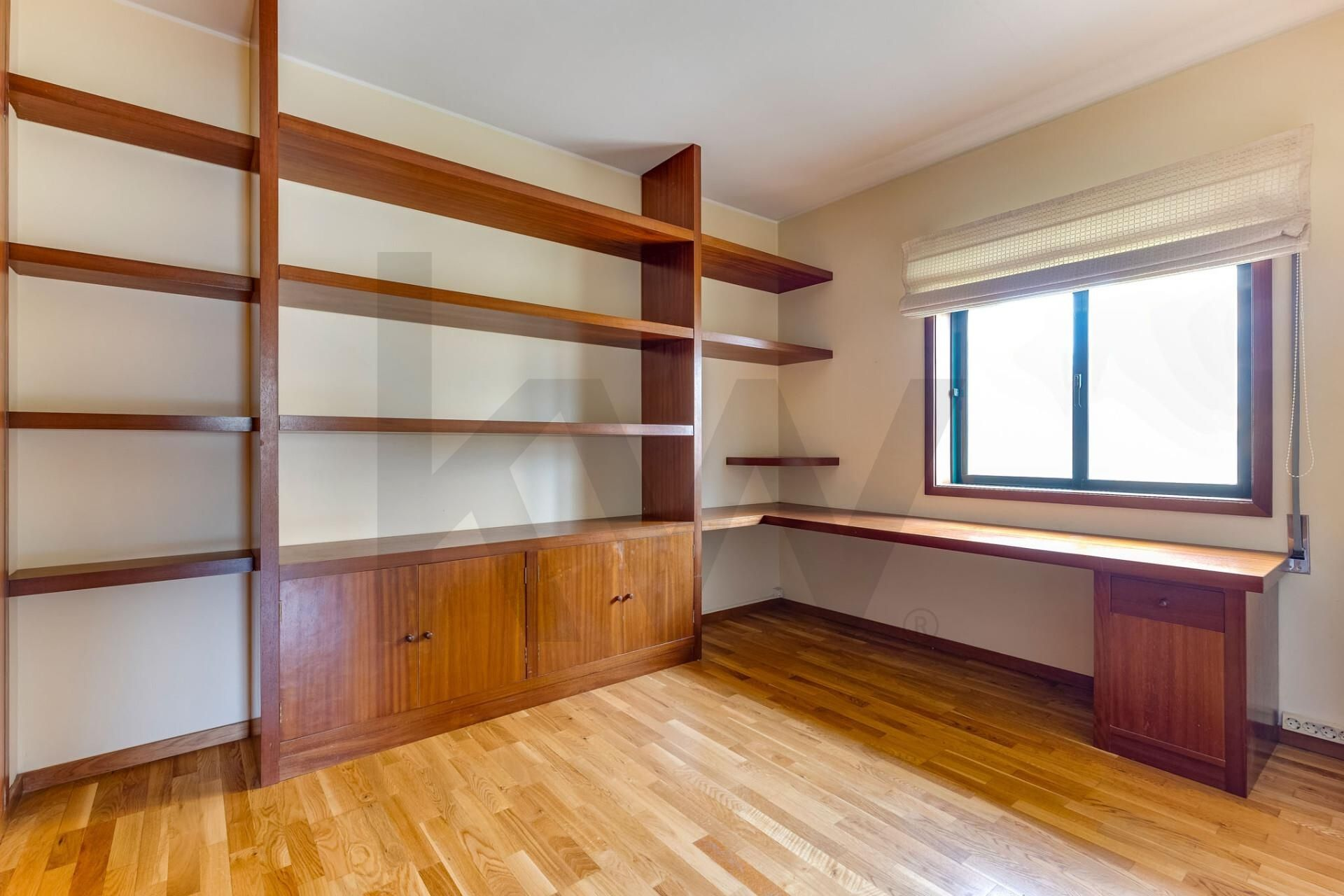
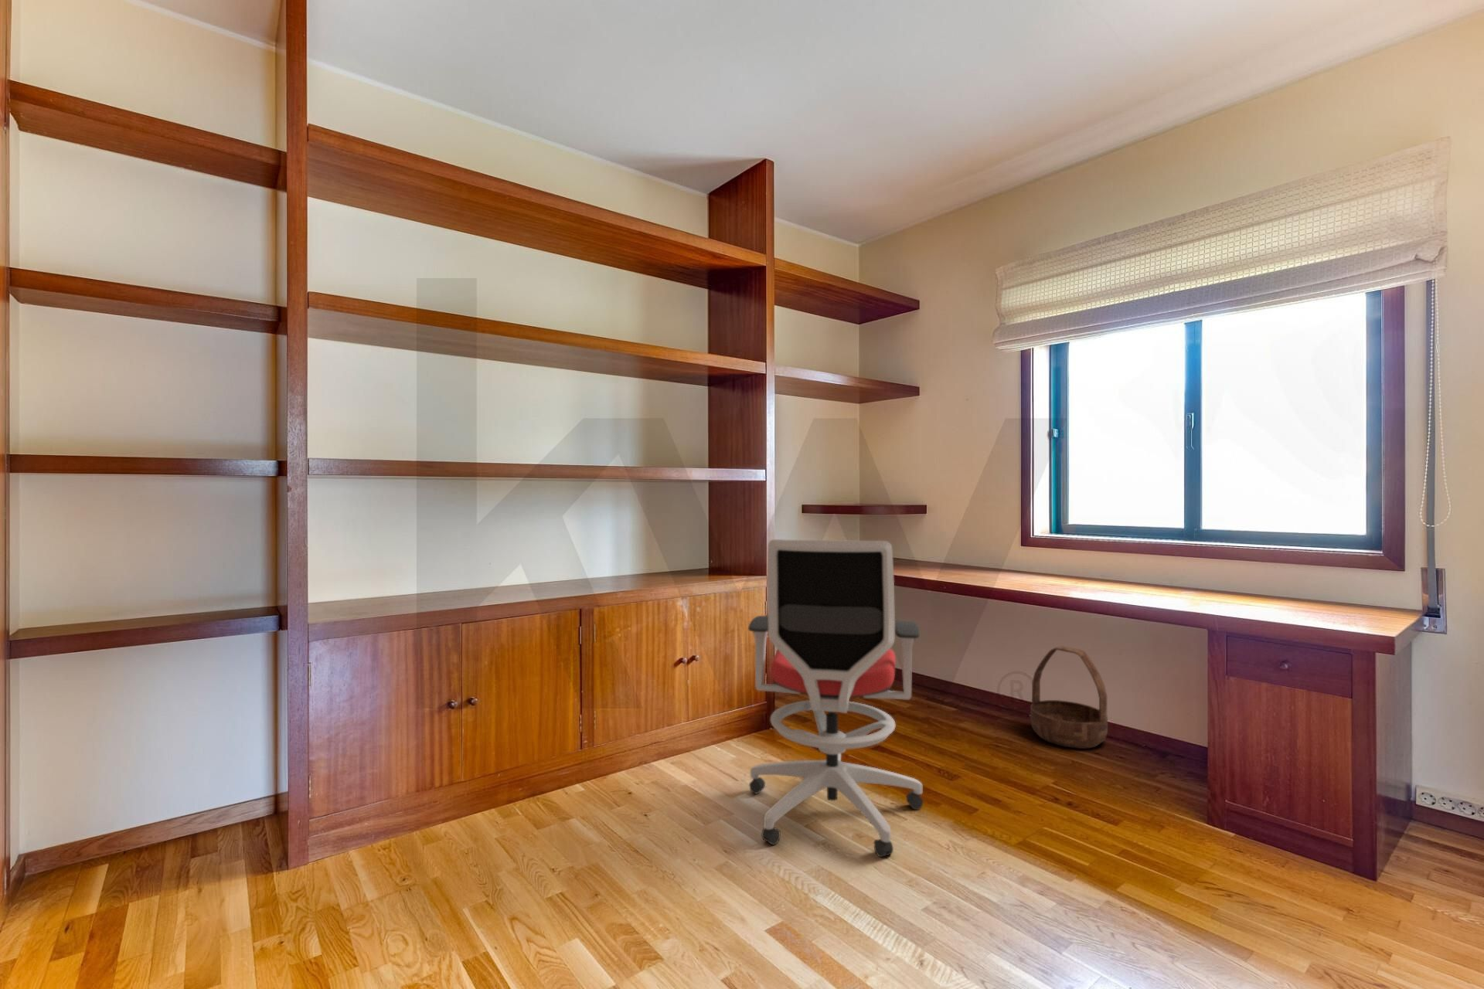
+ basket (1067, 701)
+ office chair (833, 671)
